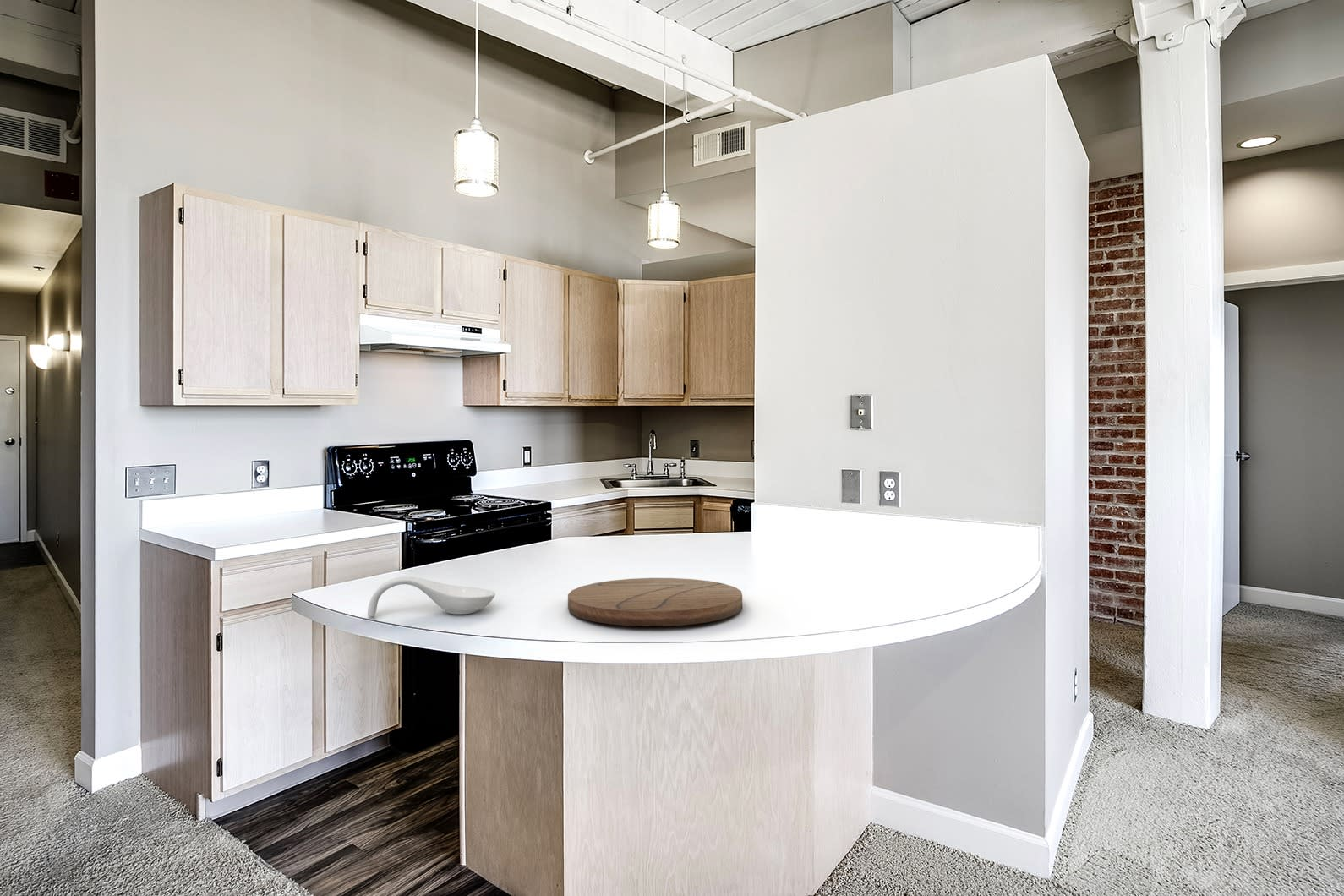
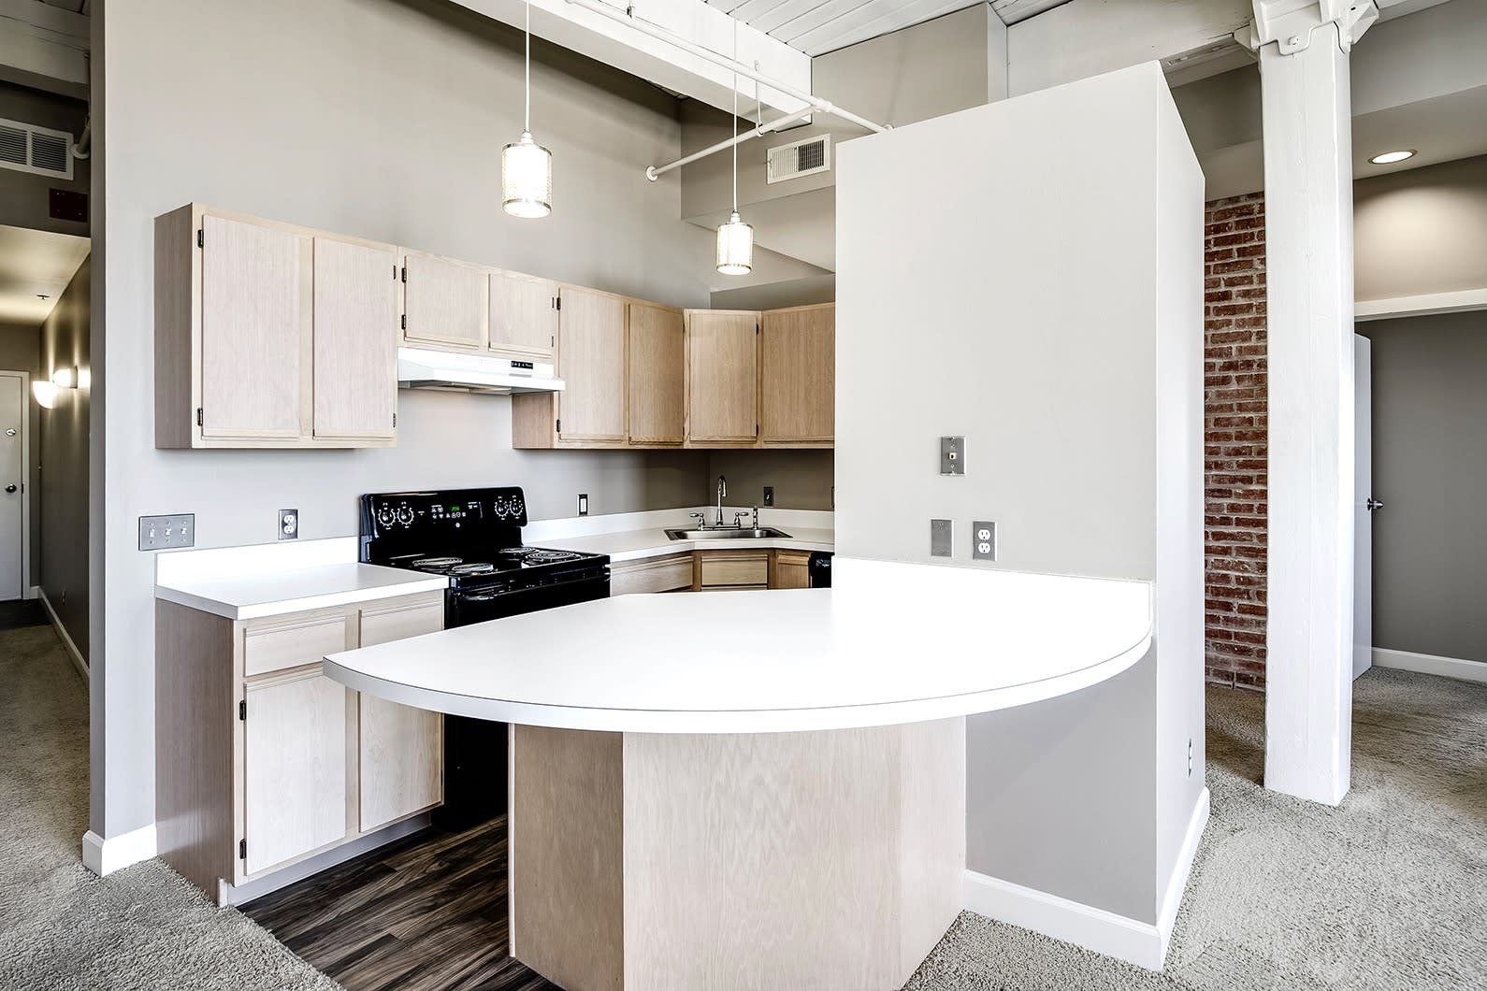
- spoon rest (433, 594)
- cutting board (655, 599)
